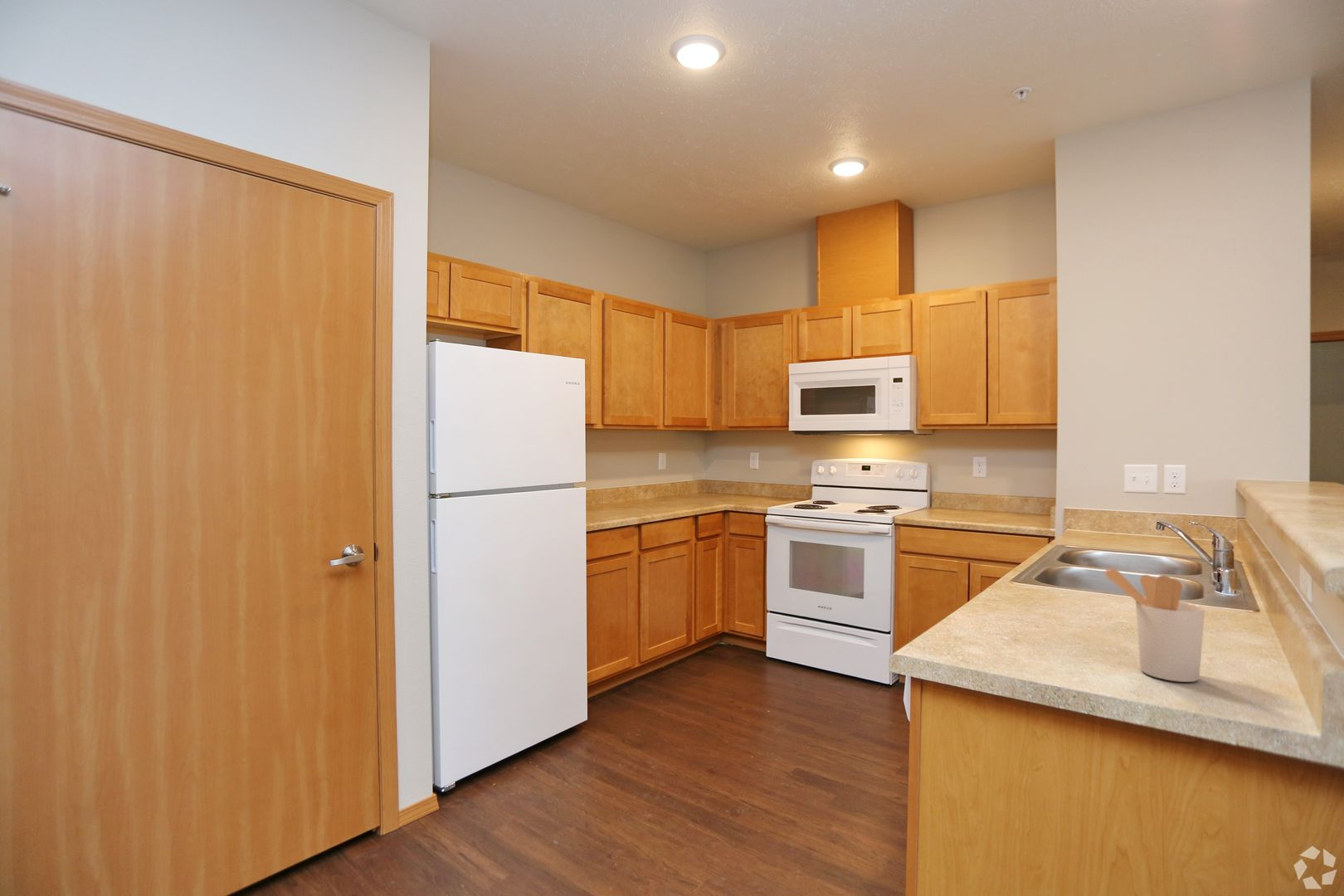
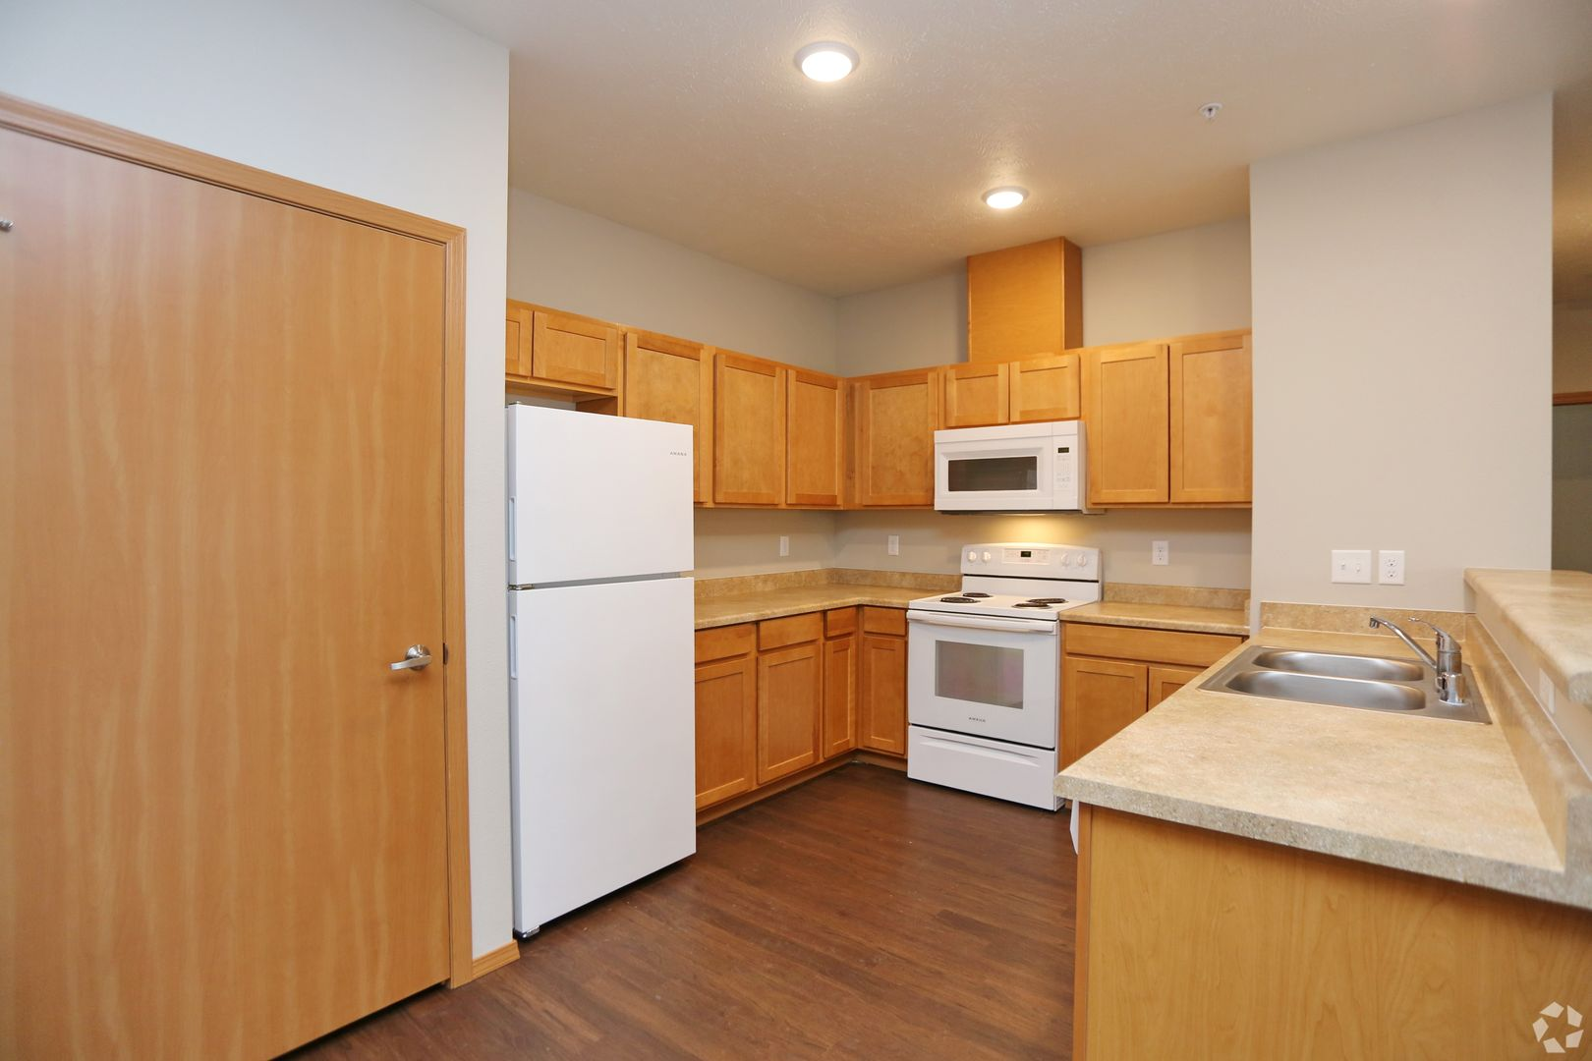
- utensil holder (1151, 620)
